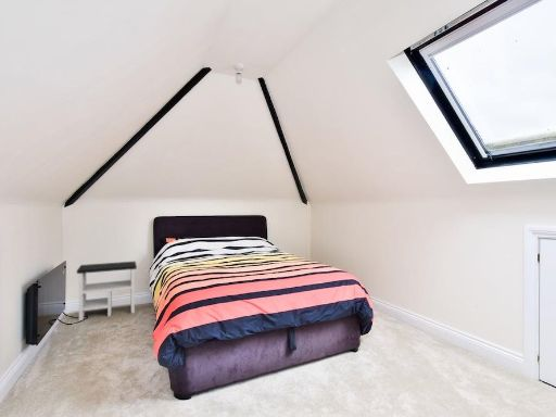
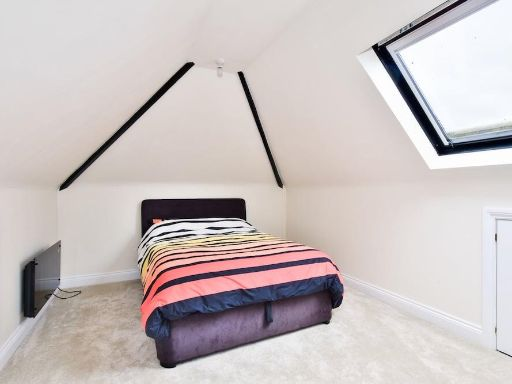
- side table (108, 288)
